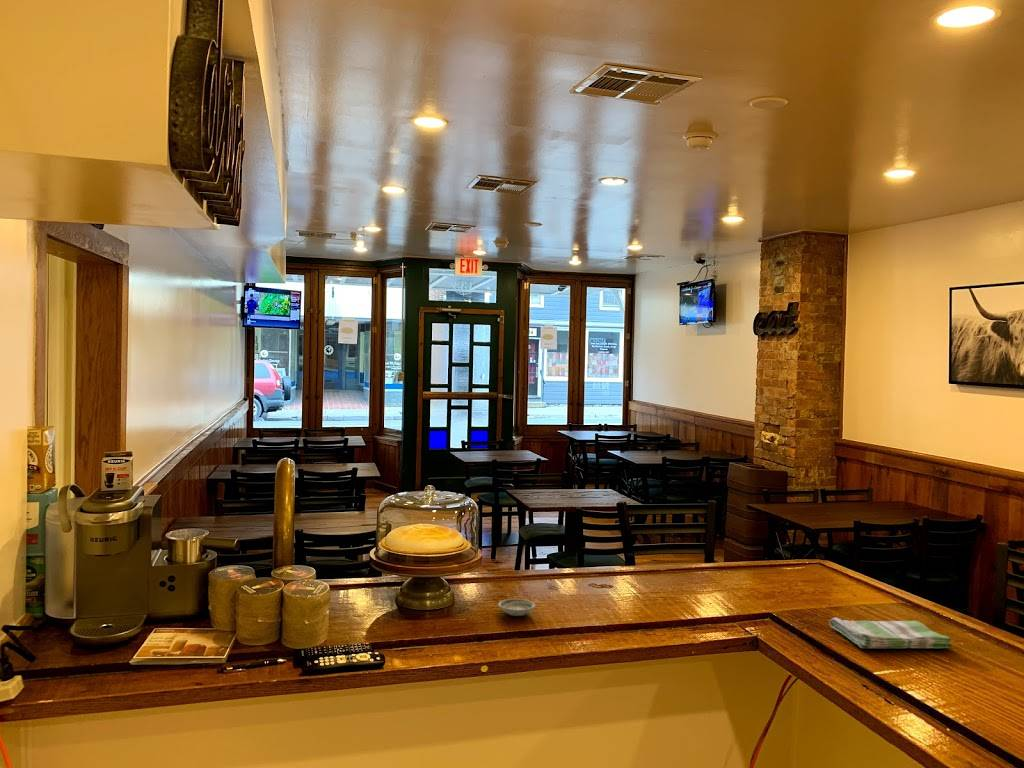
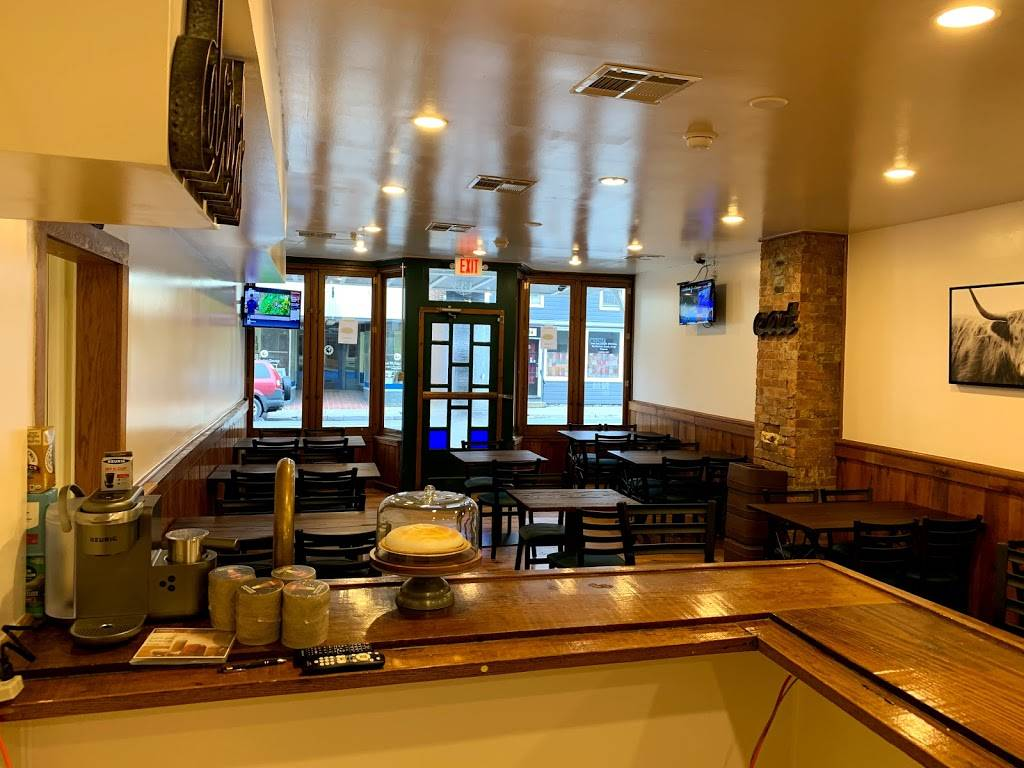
- saucer (516, 608)
- dish towel (888, 630)
